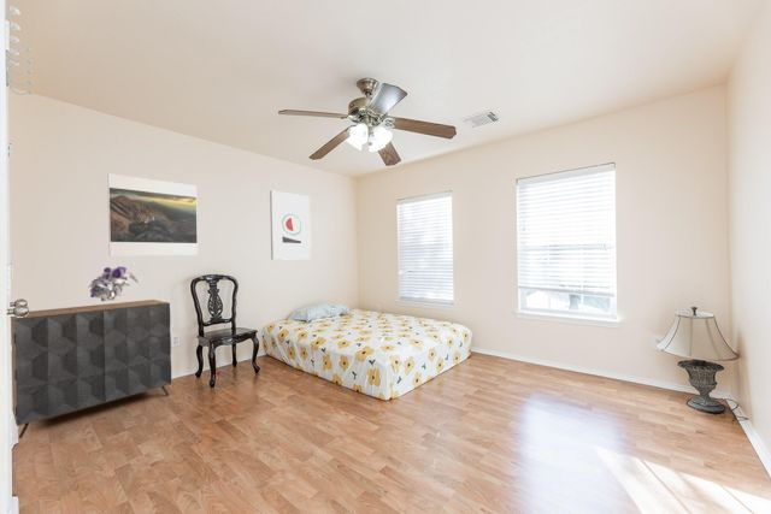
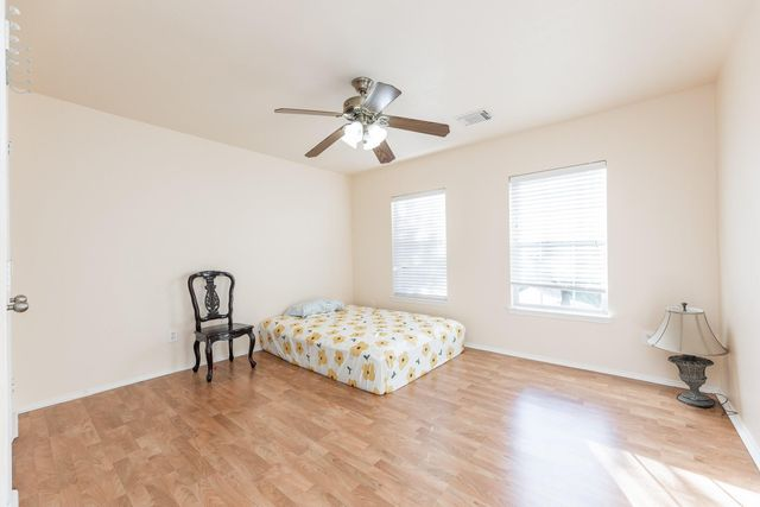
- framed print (155, 218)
- wall art (290, 226)
- dresser (98, 356)
- bouquet (117, 285)
